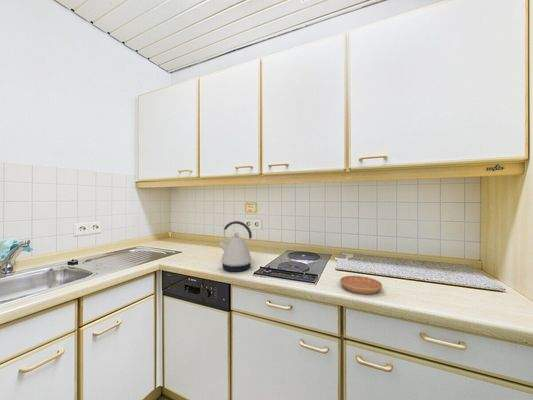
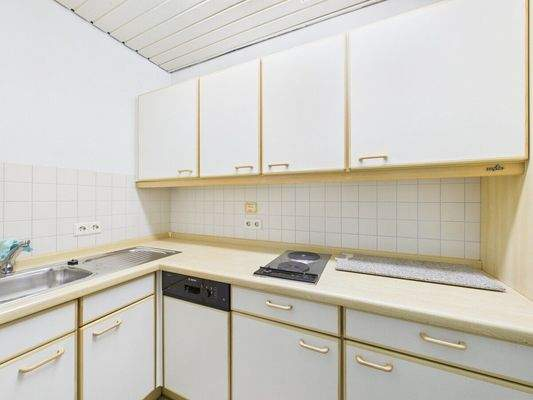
- kettle (235, 244)
- saucer (360, 285)
